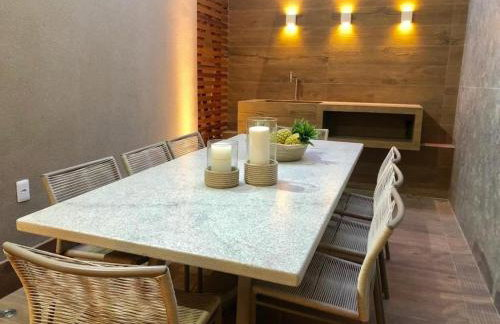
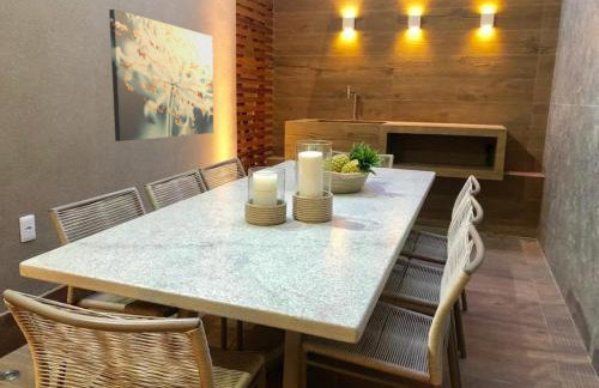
+ wall art (170, 81)
